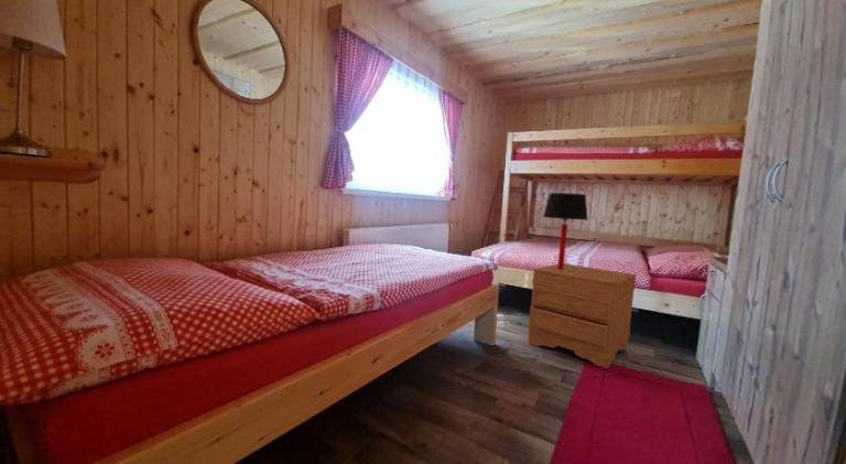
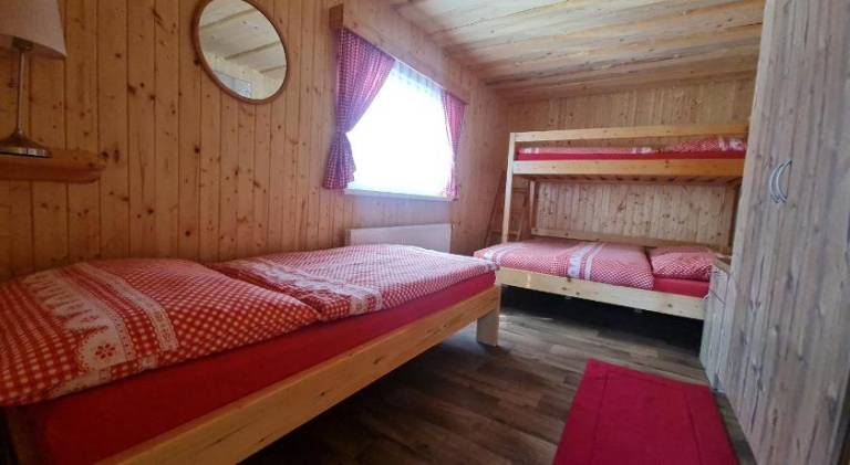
- nightstand (579, 309)
- table lamp (563, 231)
